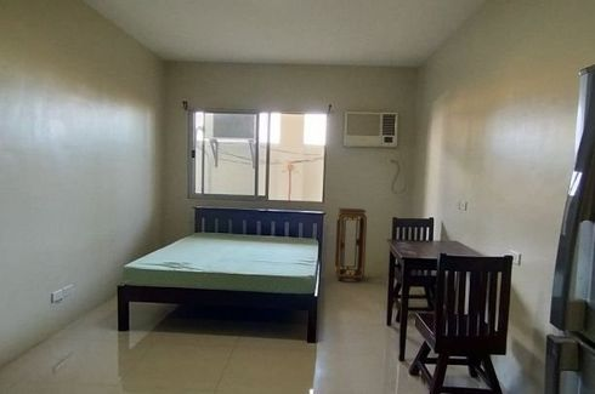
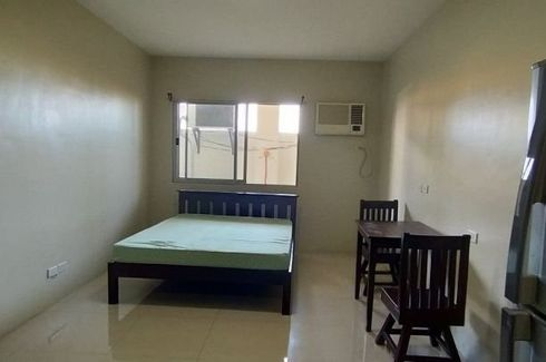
- pedestal table (356, 244)
